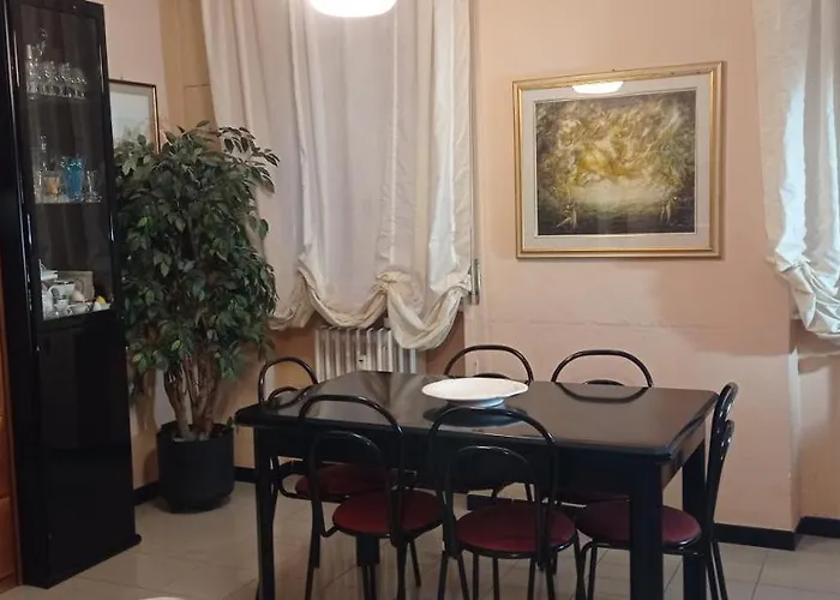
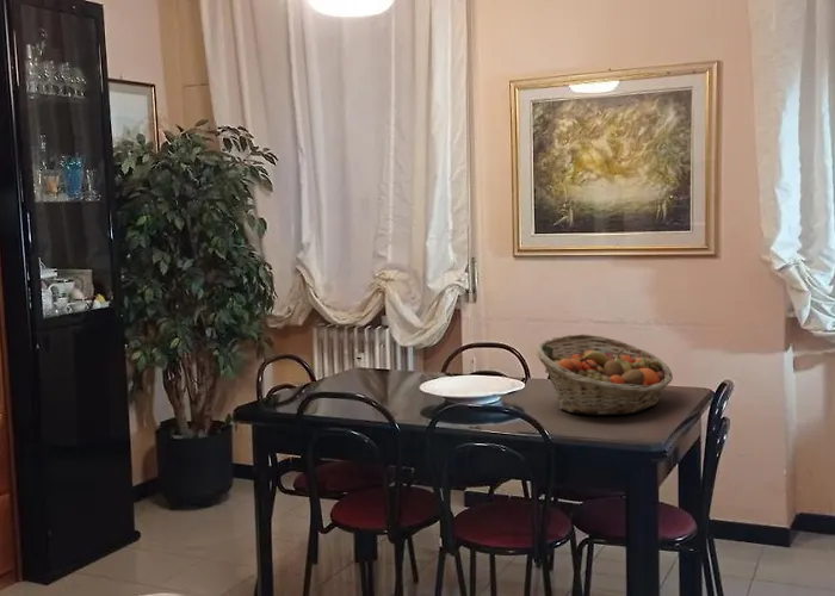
+ fruit basket (604, 372)
